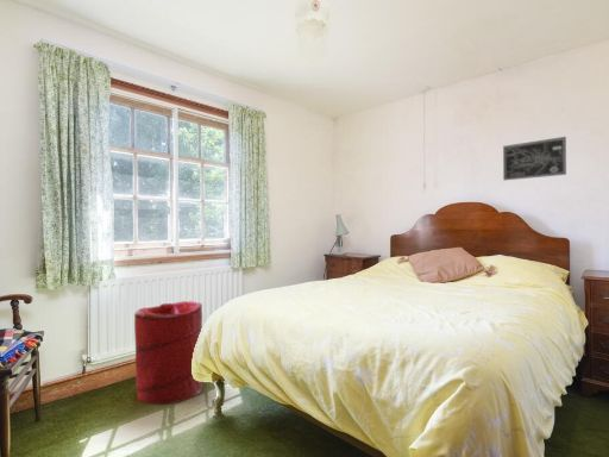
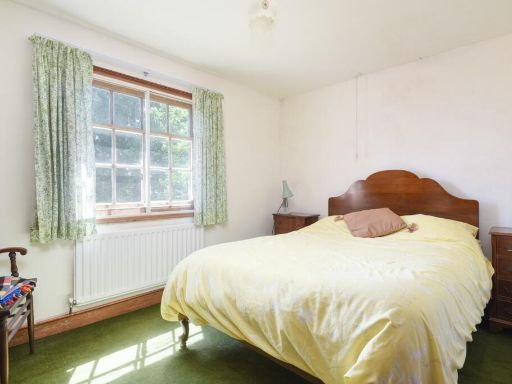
- wall art (533, 159)
- laundry hamper (169, 346)
